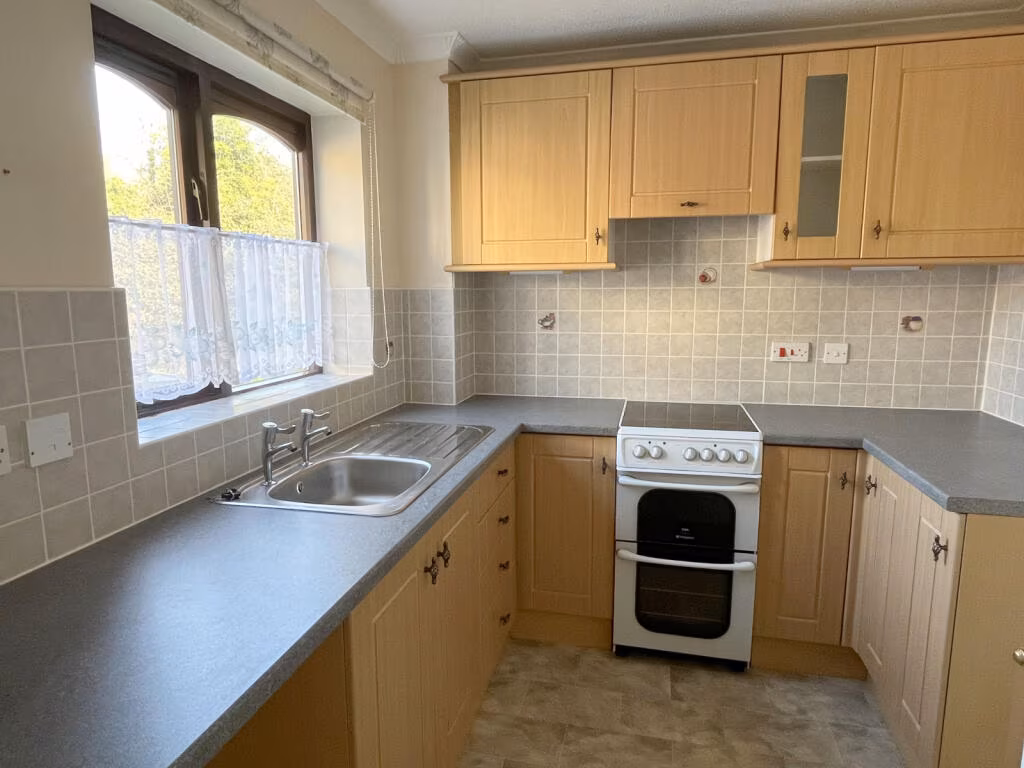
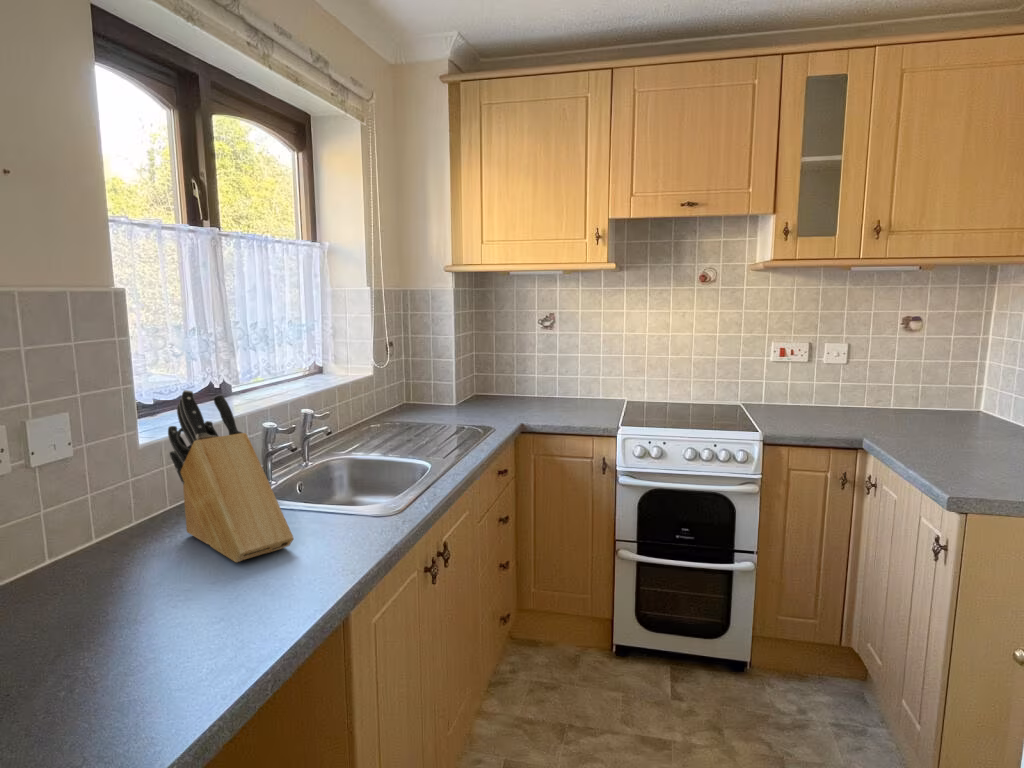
+ knife block (224, 466)
